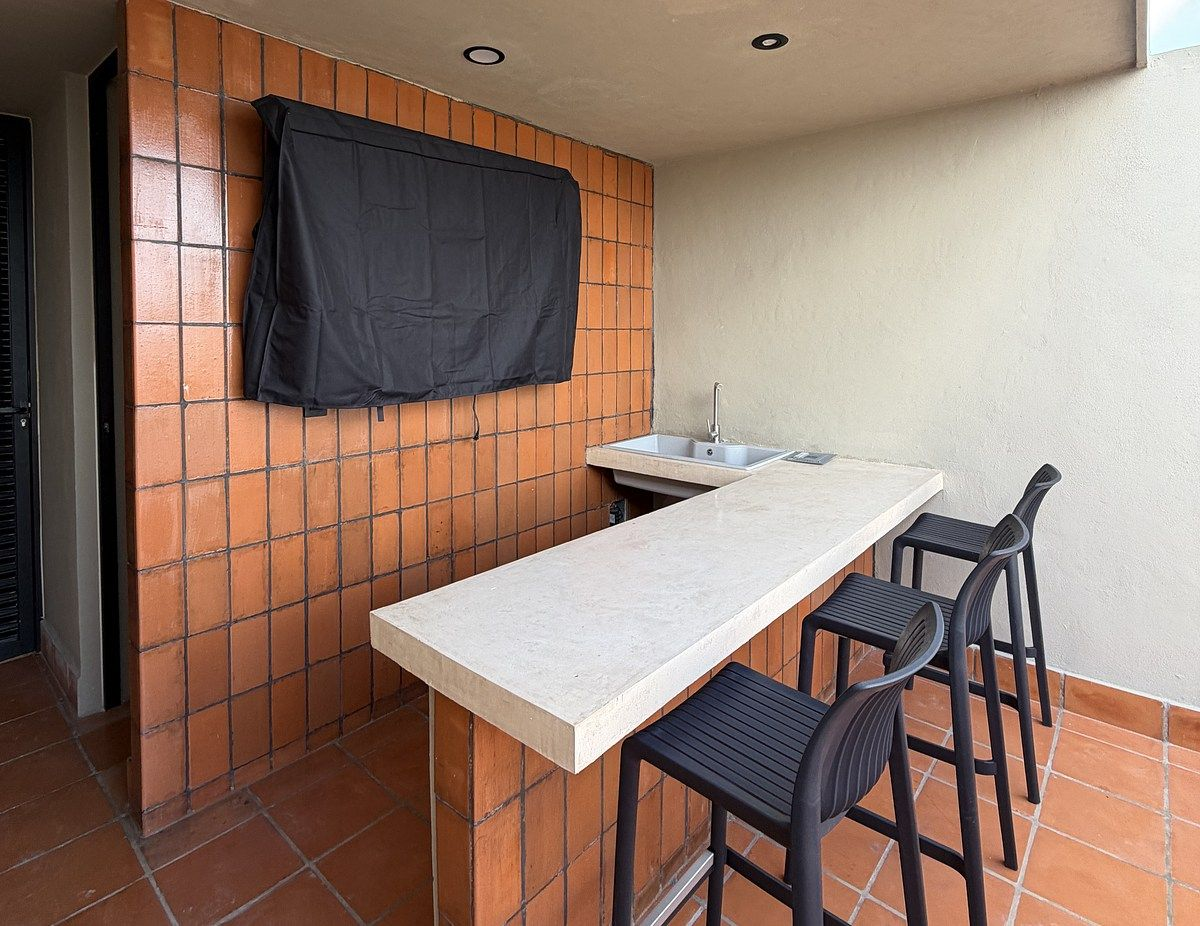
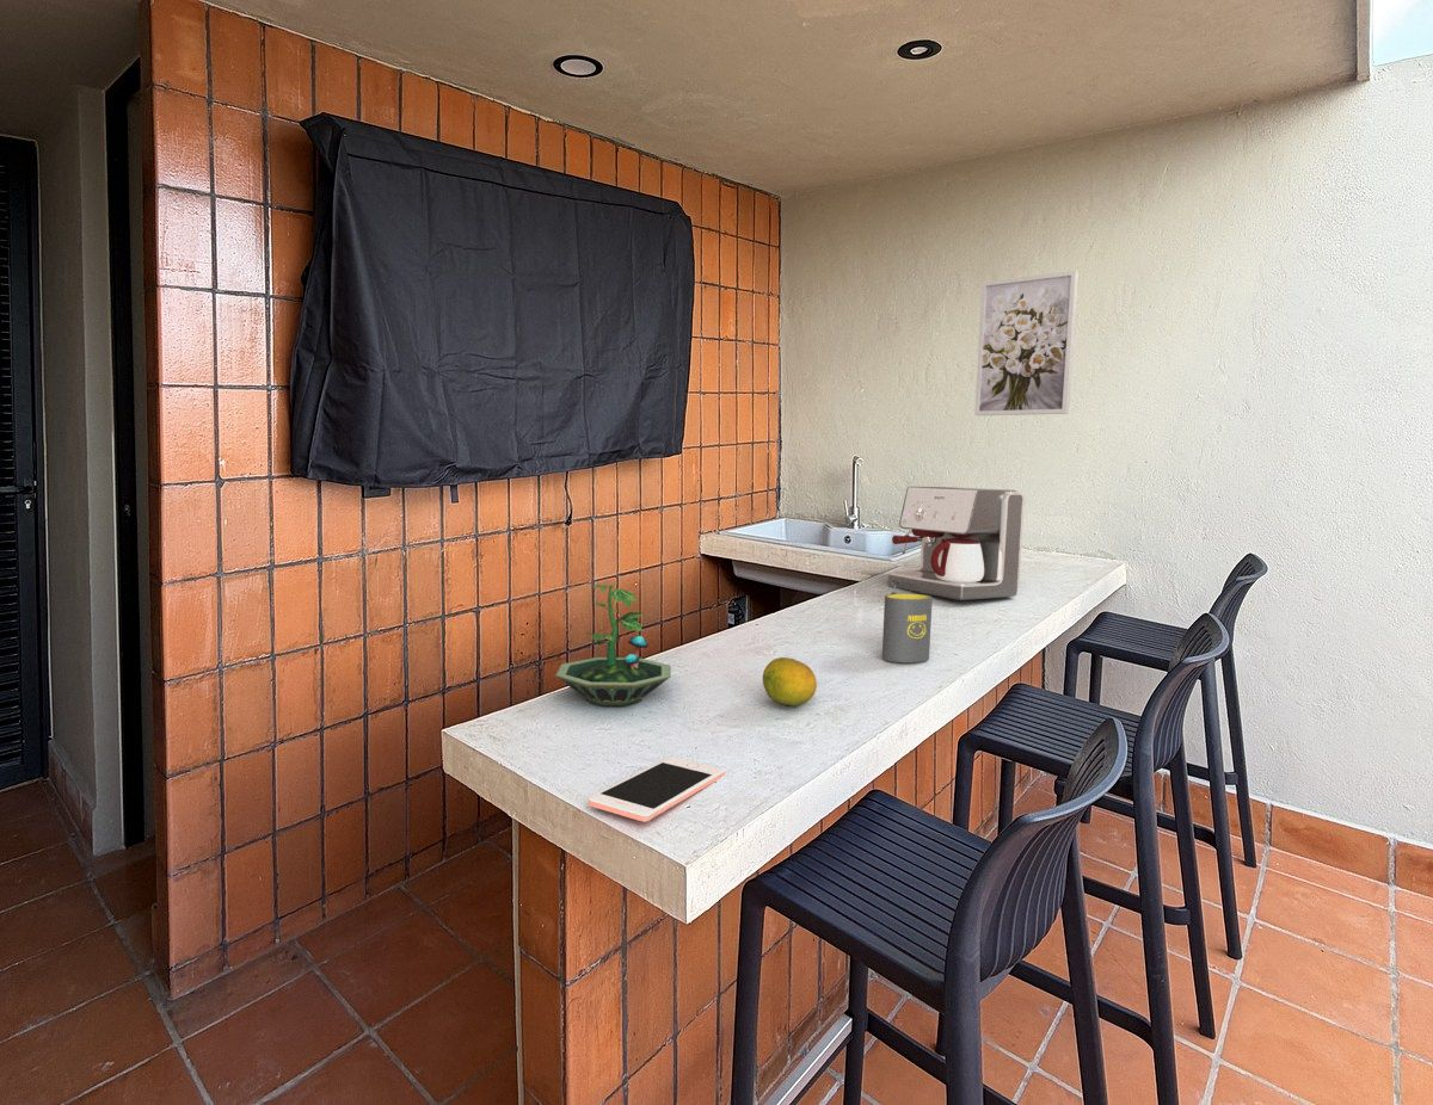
+ wall art (1023, 346)
+ mug (903, 625)
+ cell phone (659, 786)
+ fruit (789, 681)
+ coffee maker (953, 539)
+ terrarium (611, 606)
